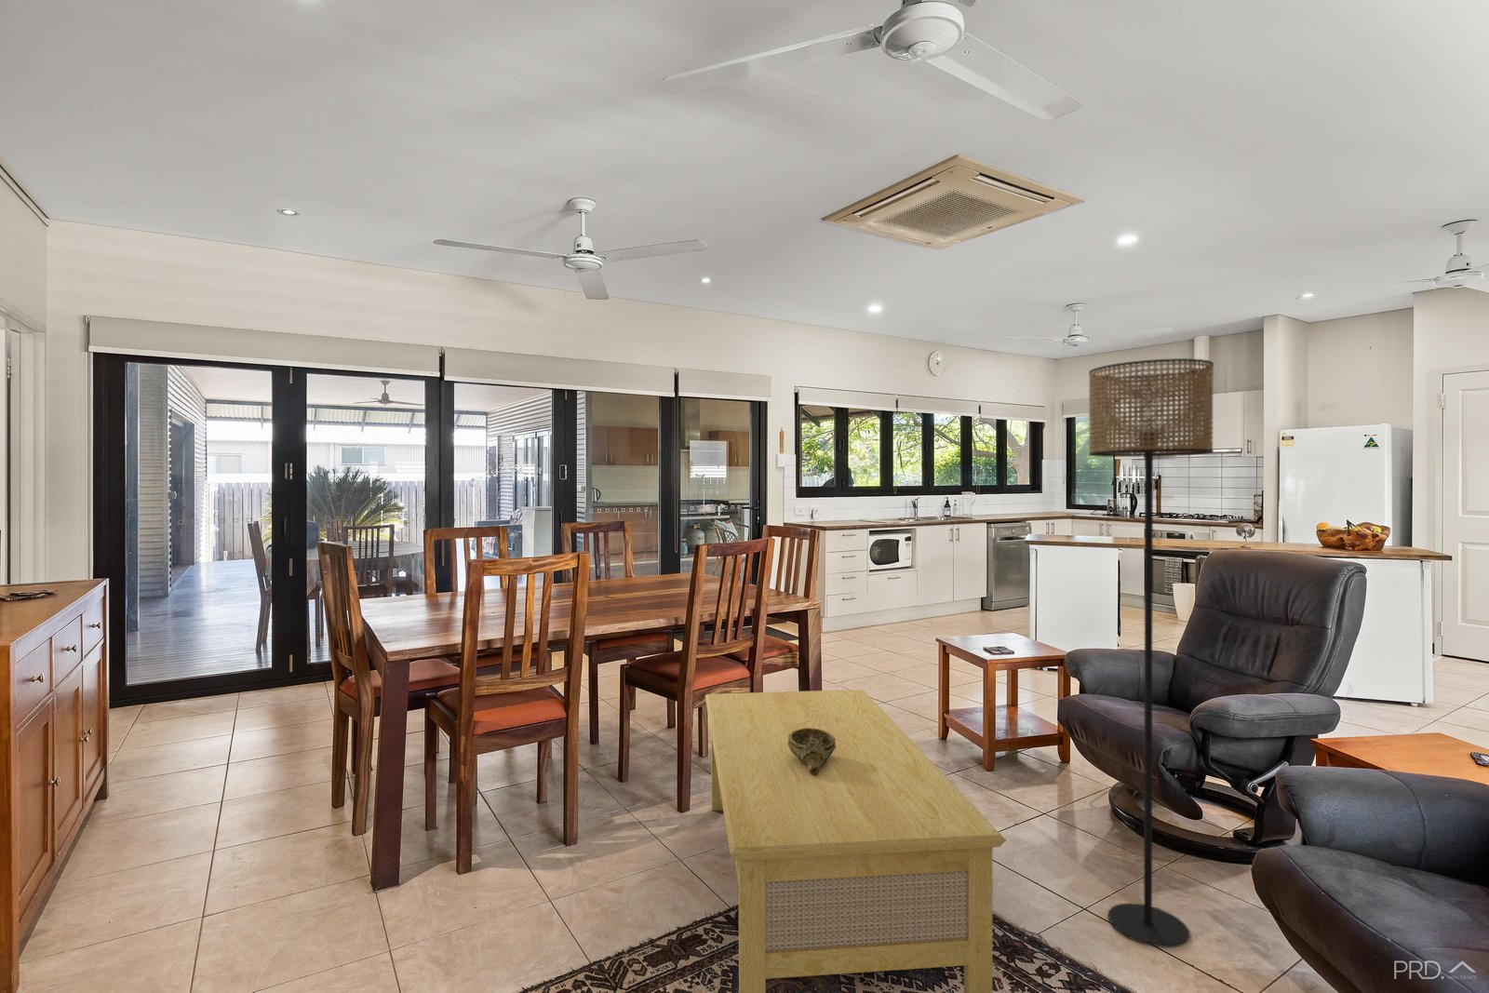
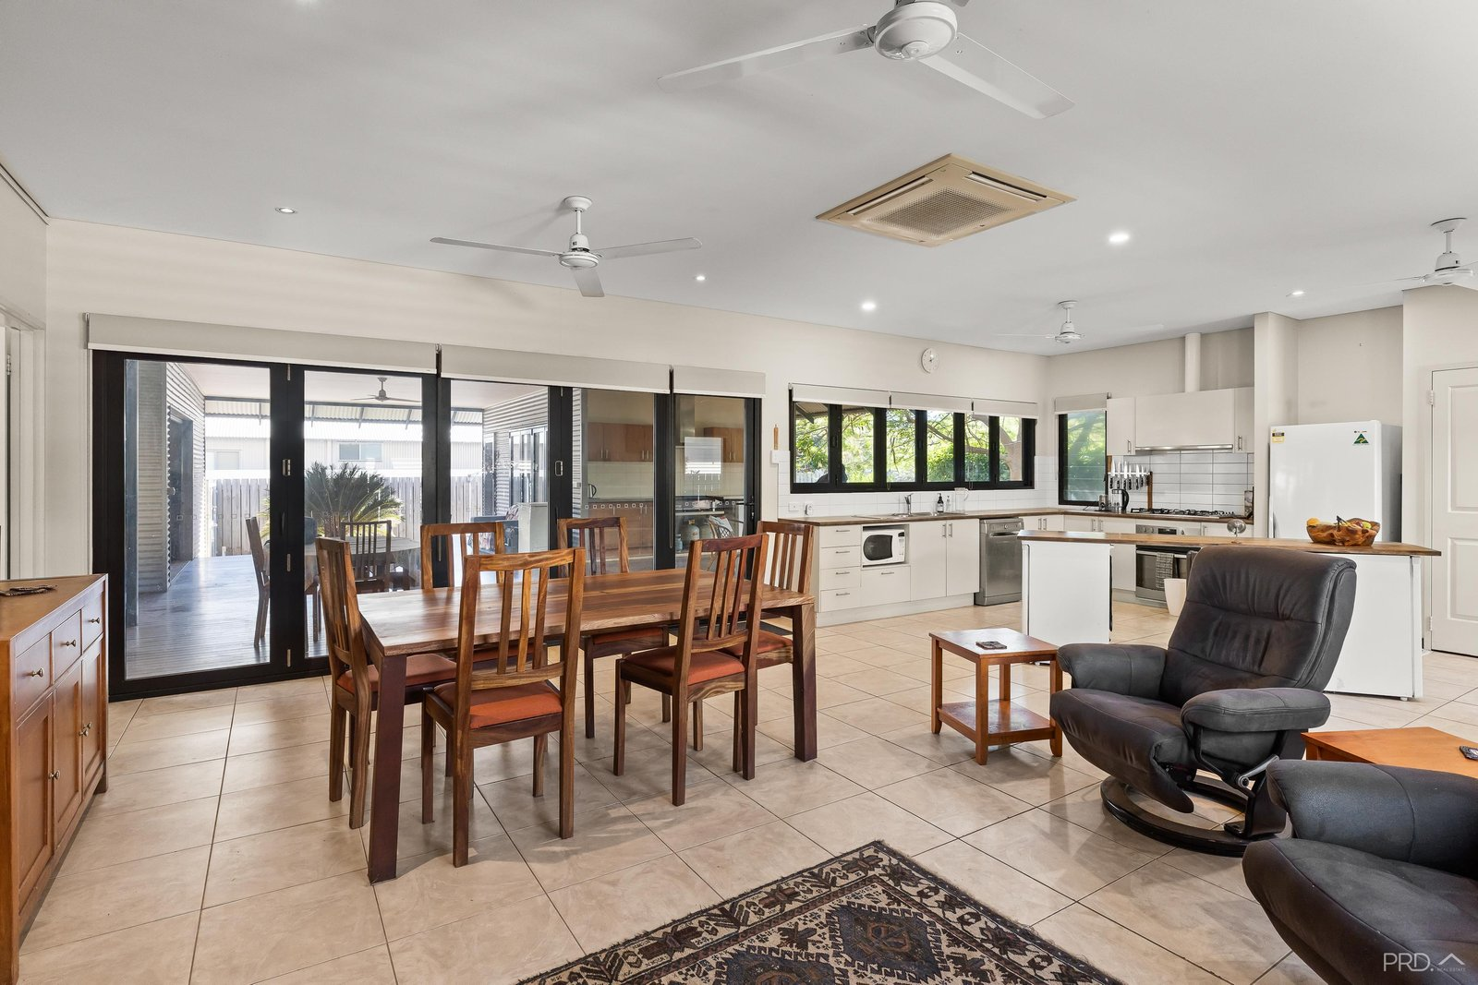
- decorative bowl (812, 748)
- floor lamp (1149, 647)
- coffee table (817, 817)
